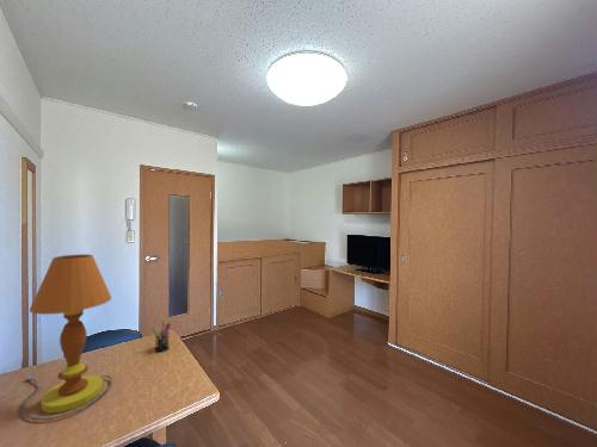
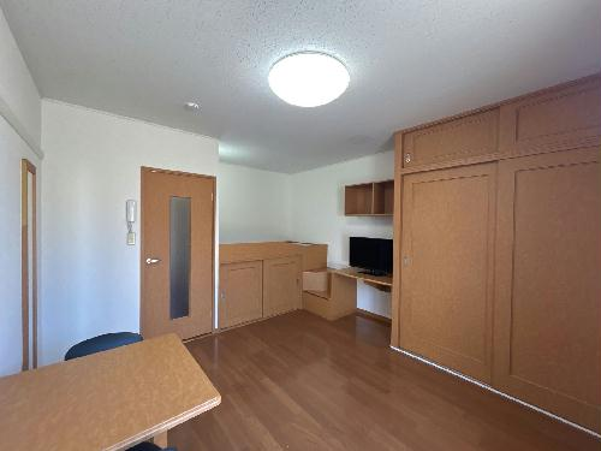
- pen holder (160, 335)
- table lamp (63, 327)
